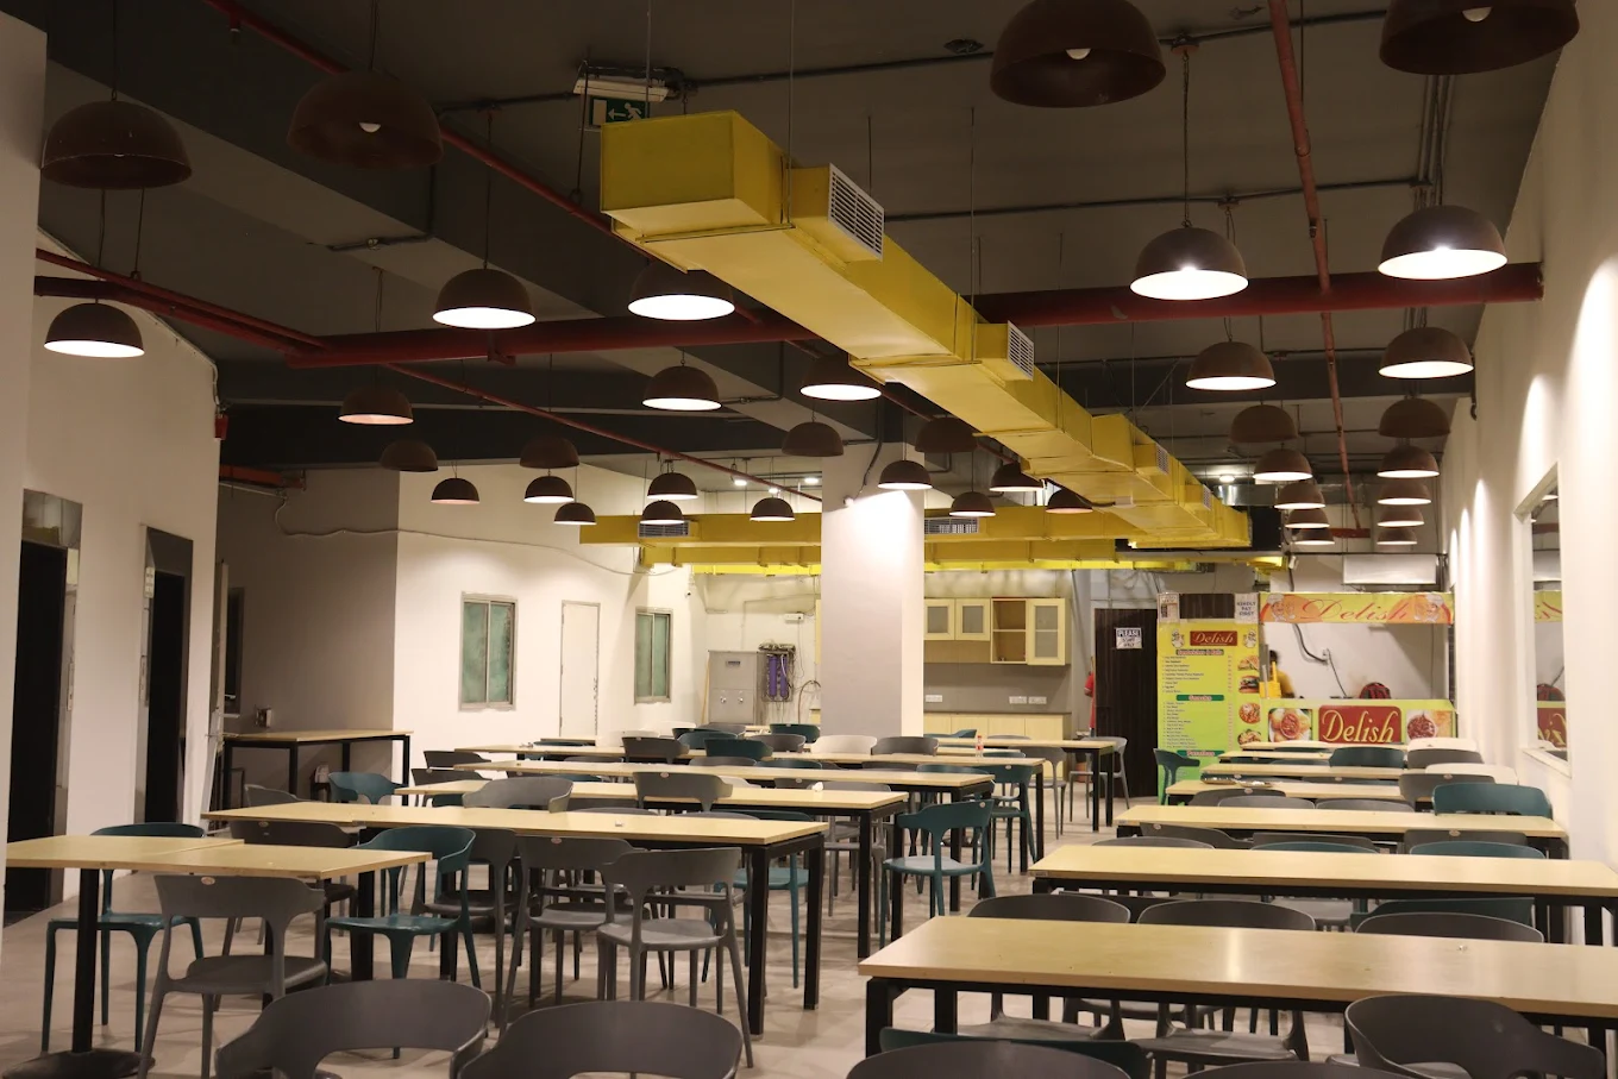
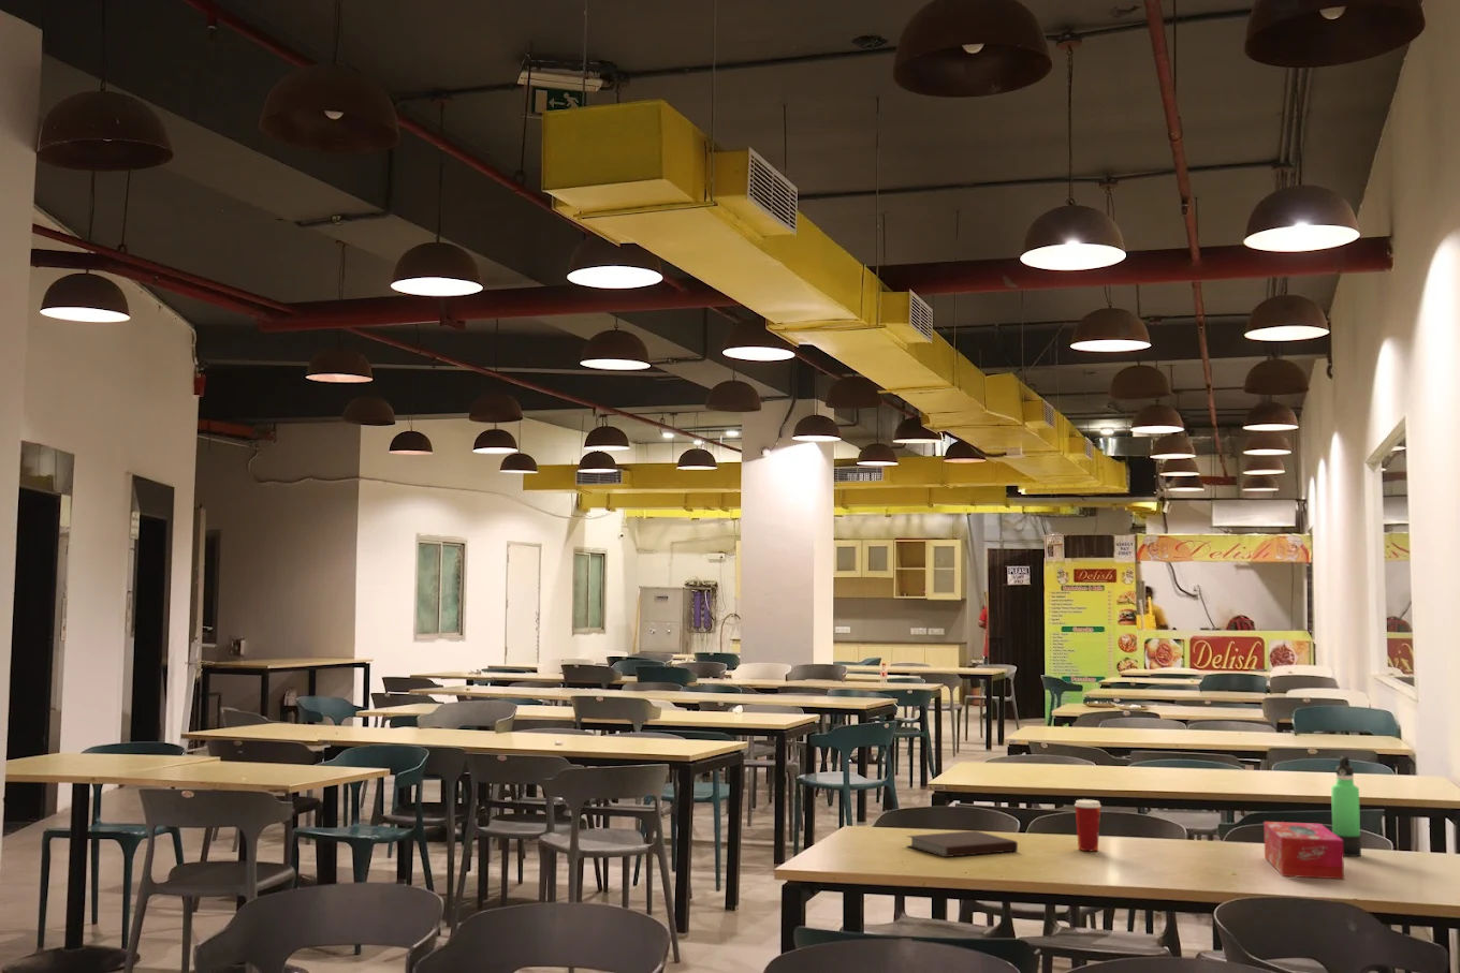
+ tissue box (1302, 848)
+ thermos bottle (1345, 805)
+ notebook (960, 843)
+ paper cup (1087, 825)
